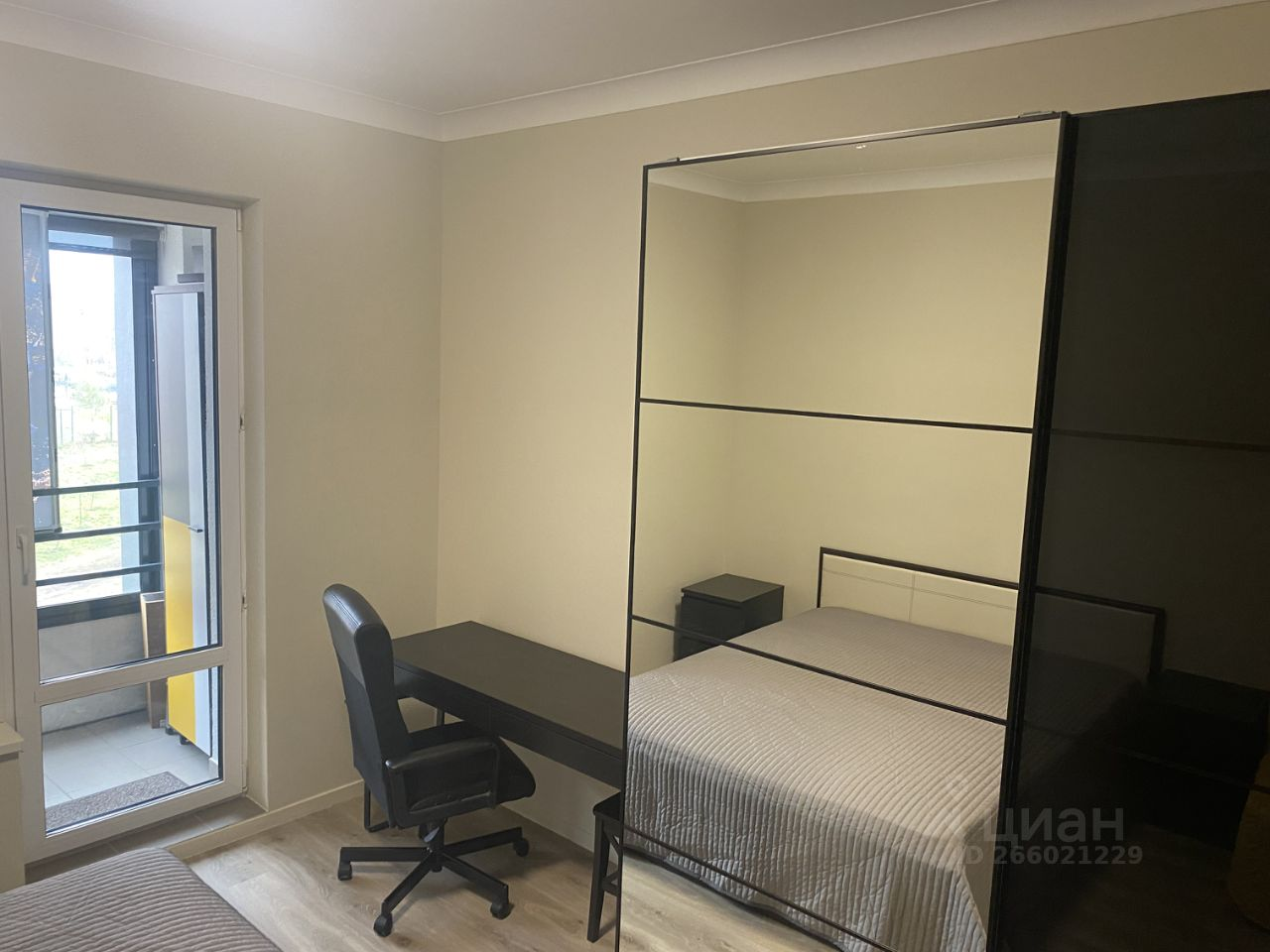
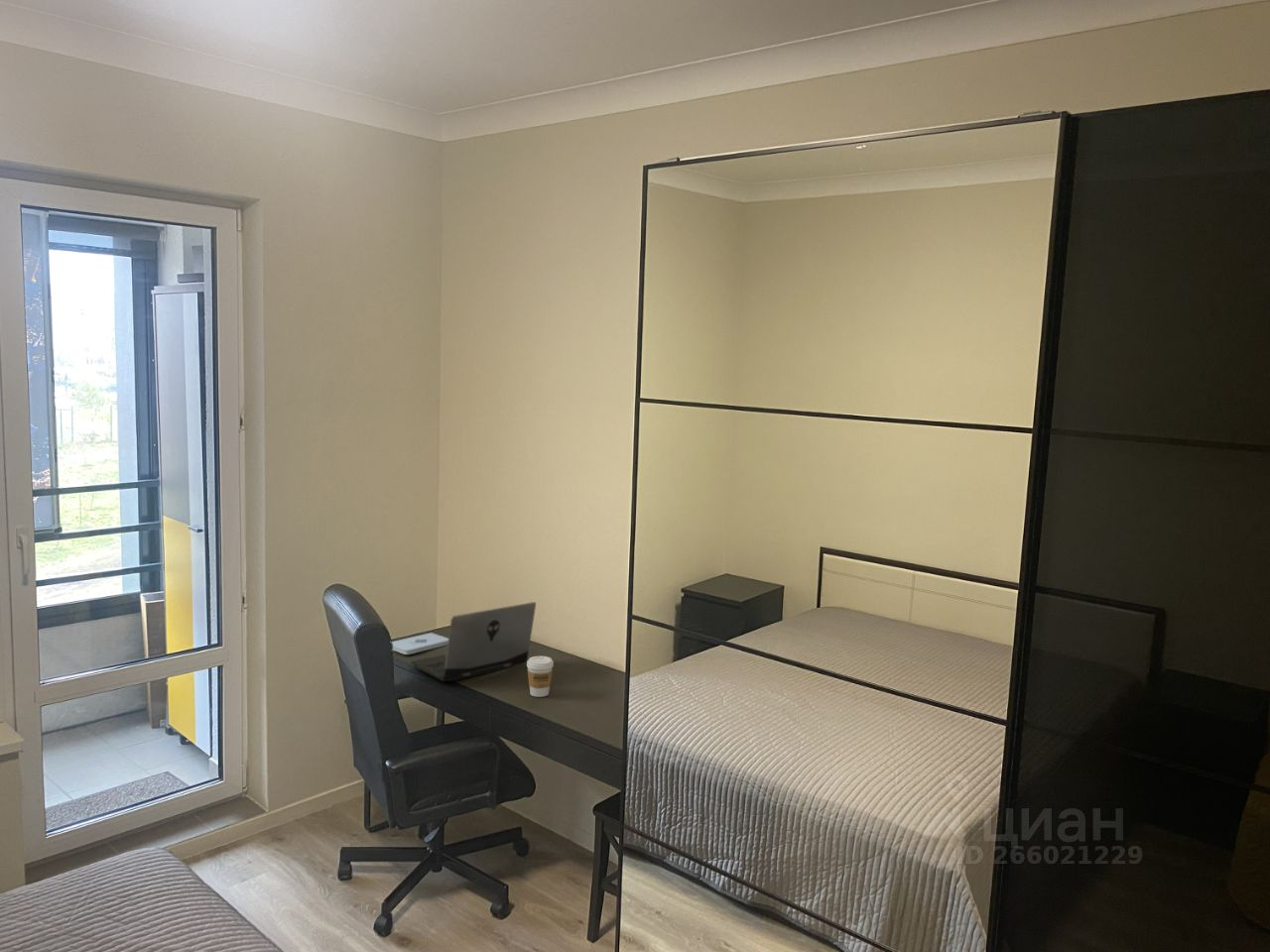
+ coffee cup (540, 675)
+ notepad (419, 643)
+ laptop (473, 634)
